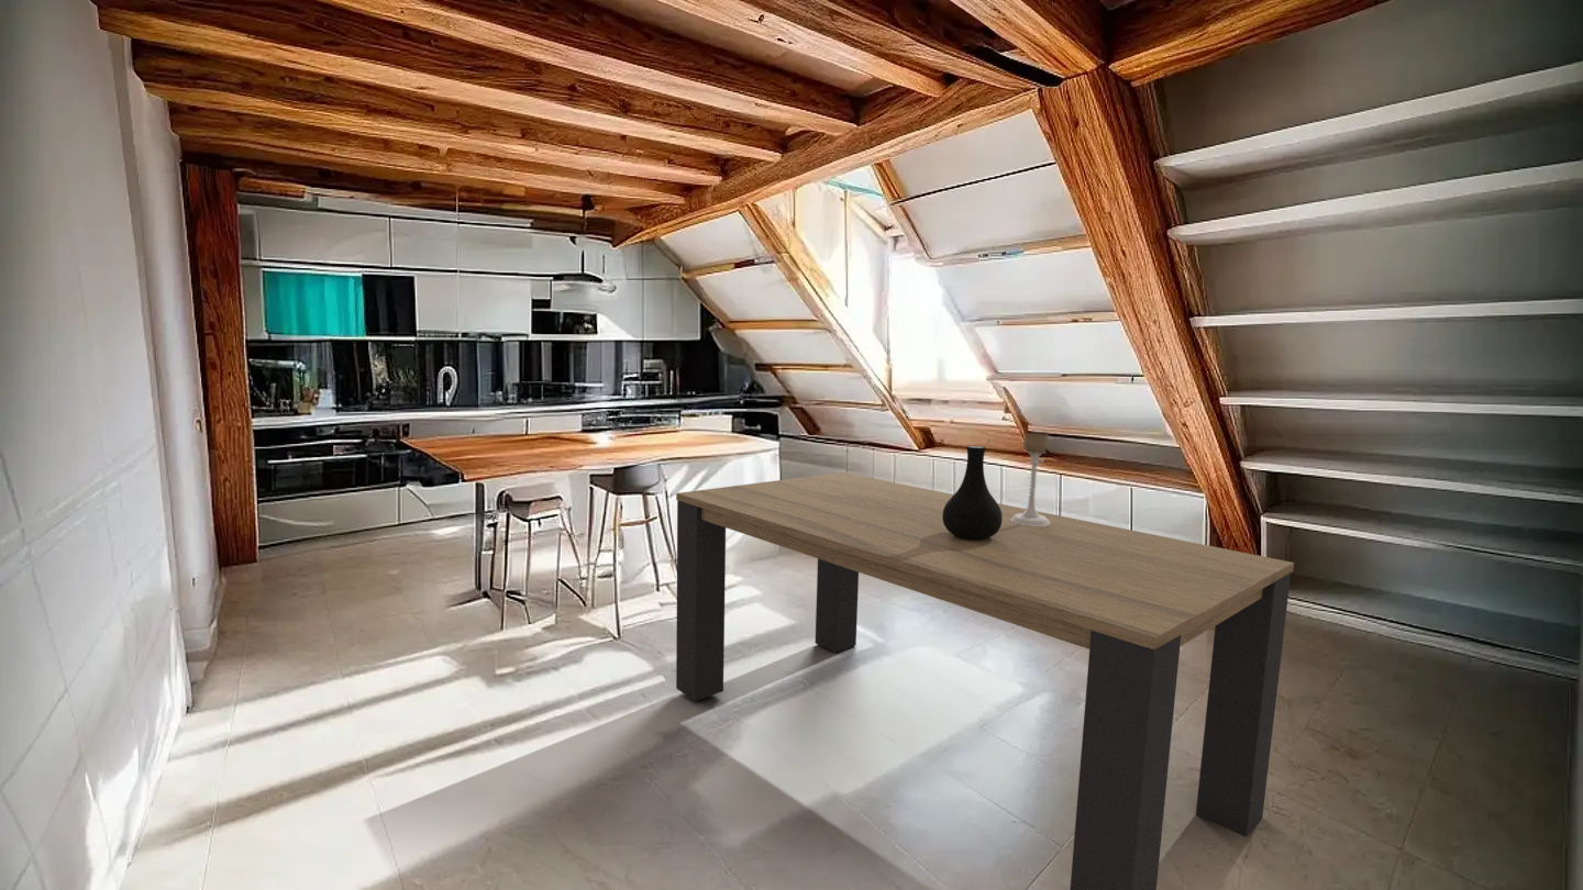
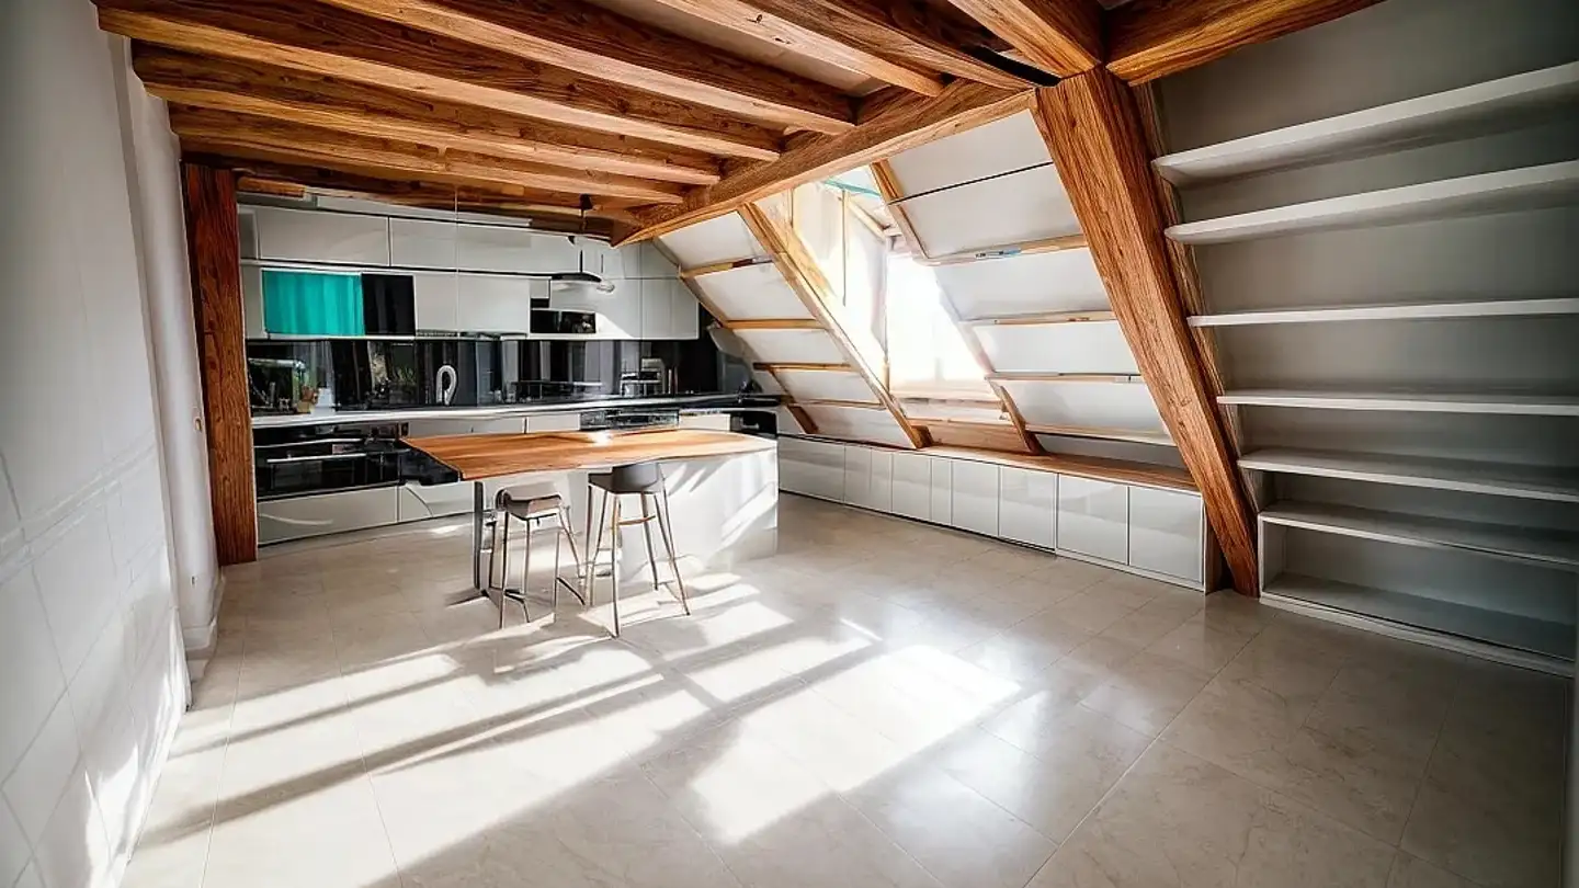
- dining table (943, 600)
- vase (973, 491)
- candle holder (1033, 477)
